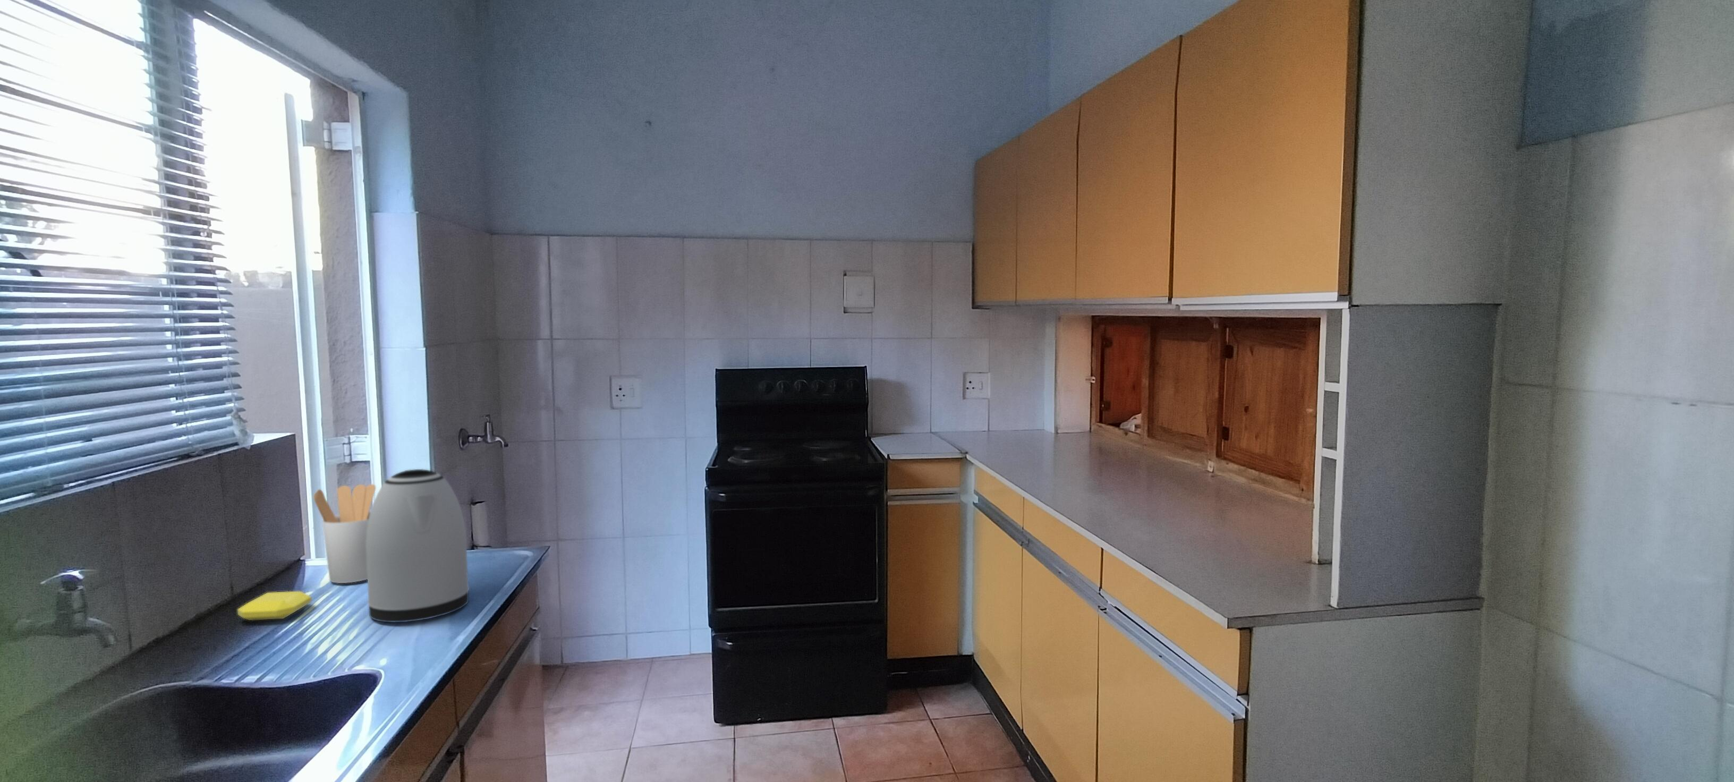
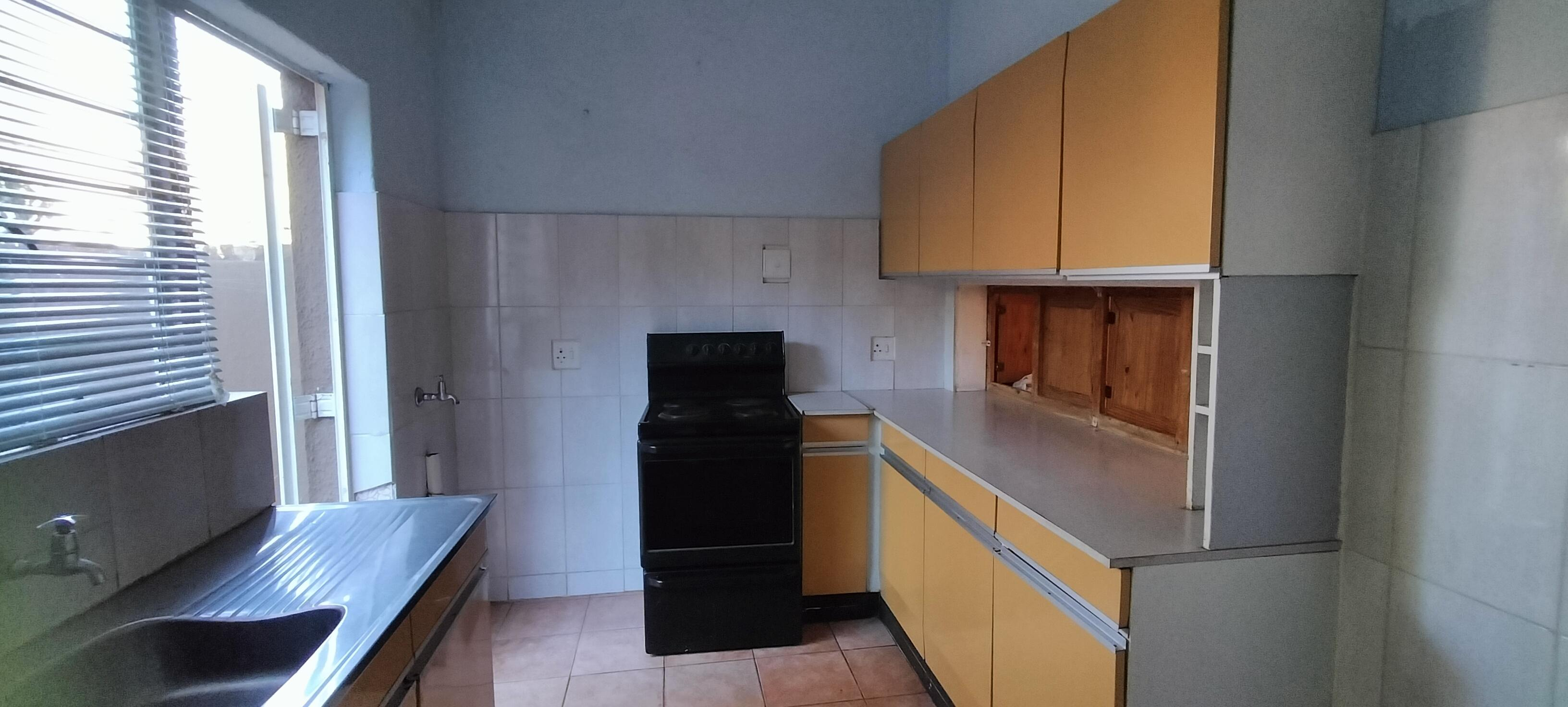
- utensil holder (354, 530)
- kettle (415, 535)
- soap bar (275, 605)
